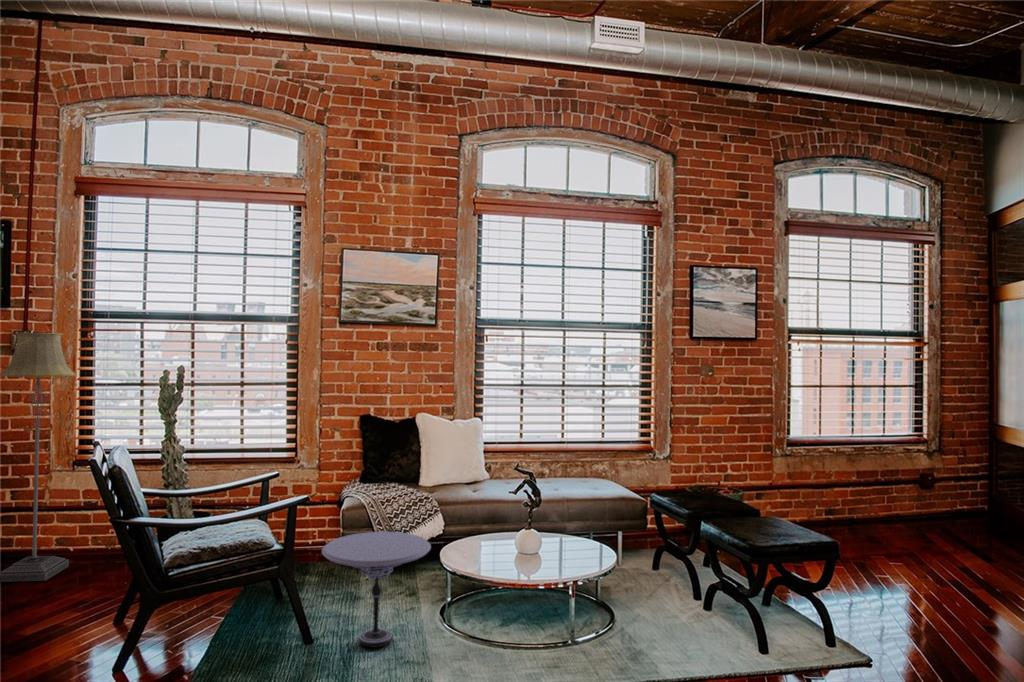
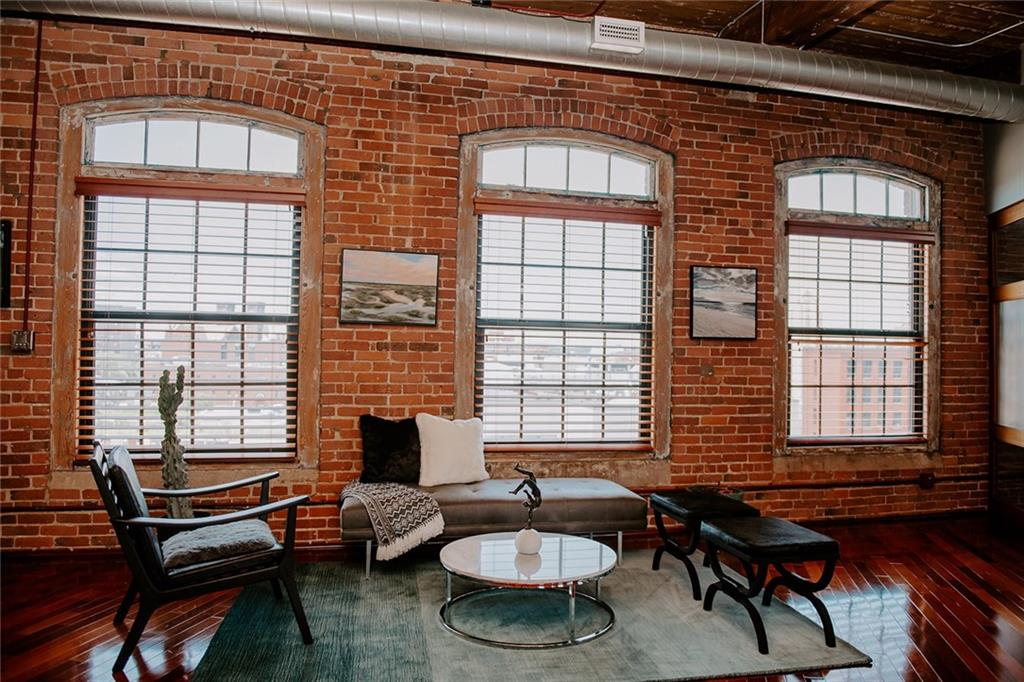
- side table (376, 593)
- floor lamp (36, 453)
